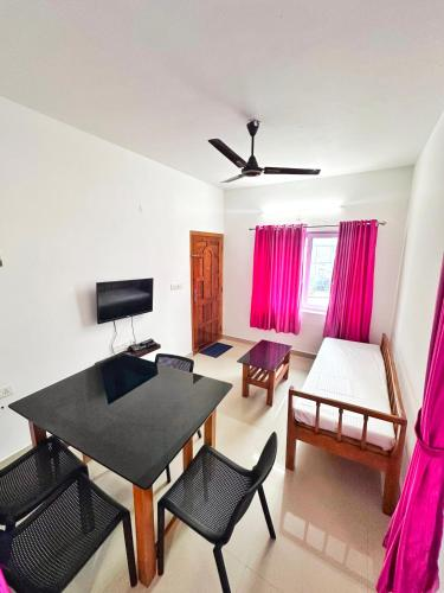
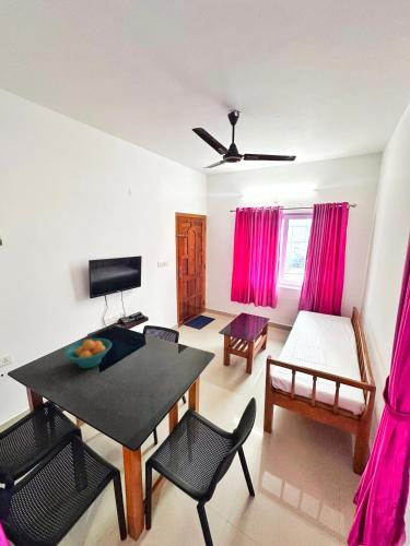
+ fruit bowl (89, 352)
